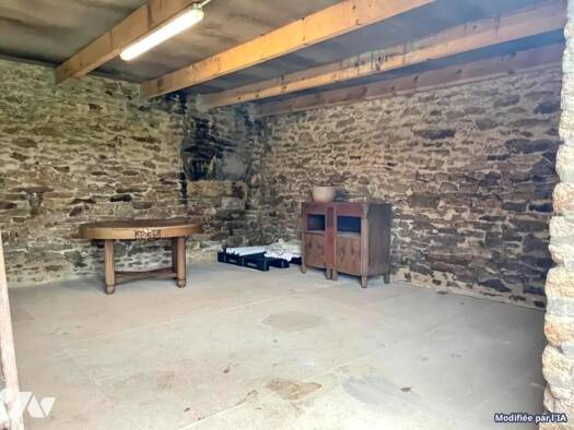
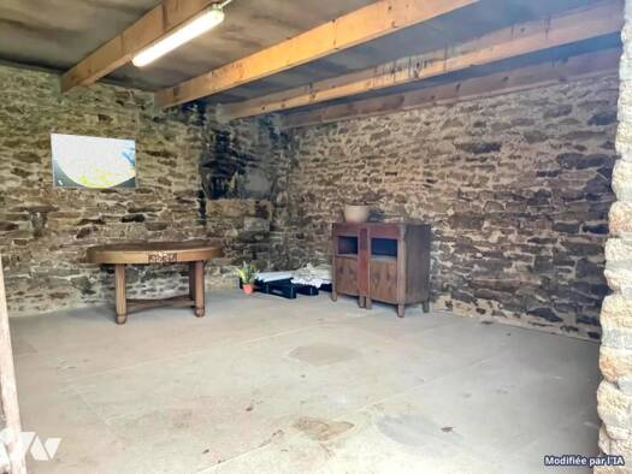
+ potted plant (247, 277)
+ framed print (96, 162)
